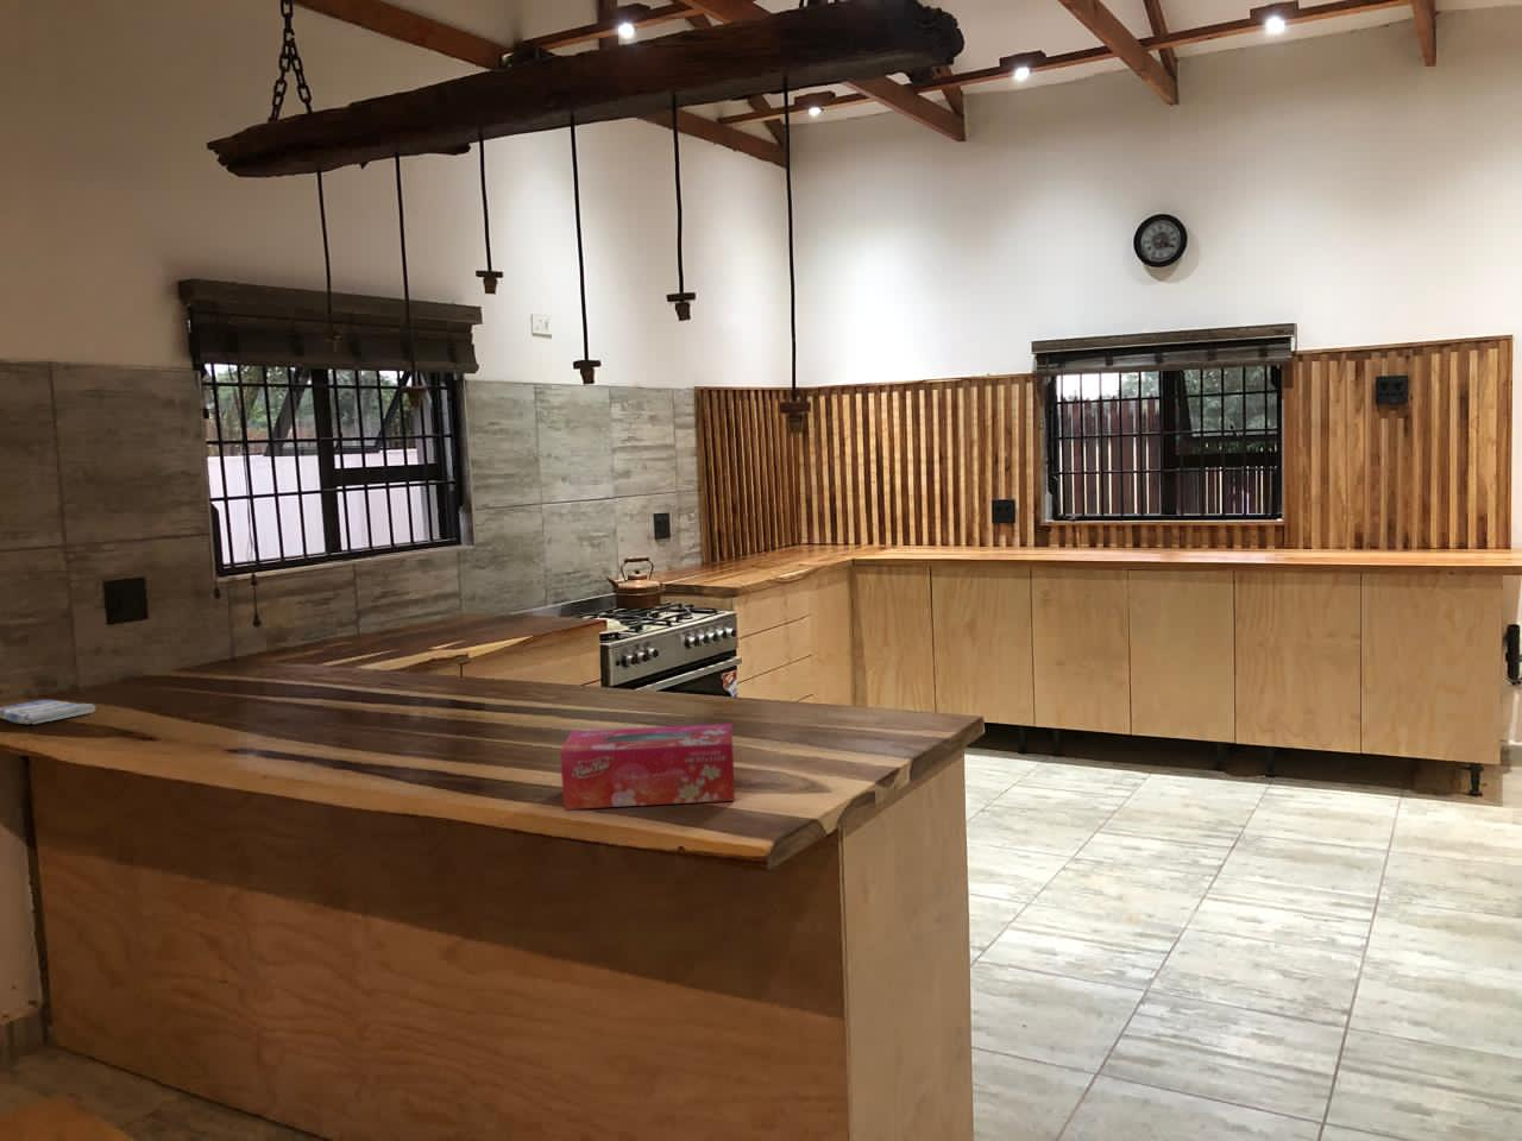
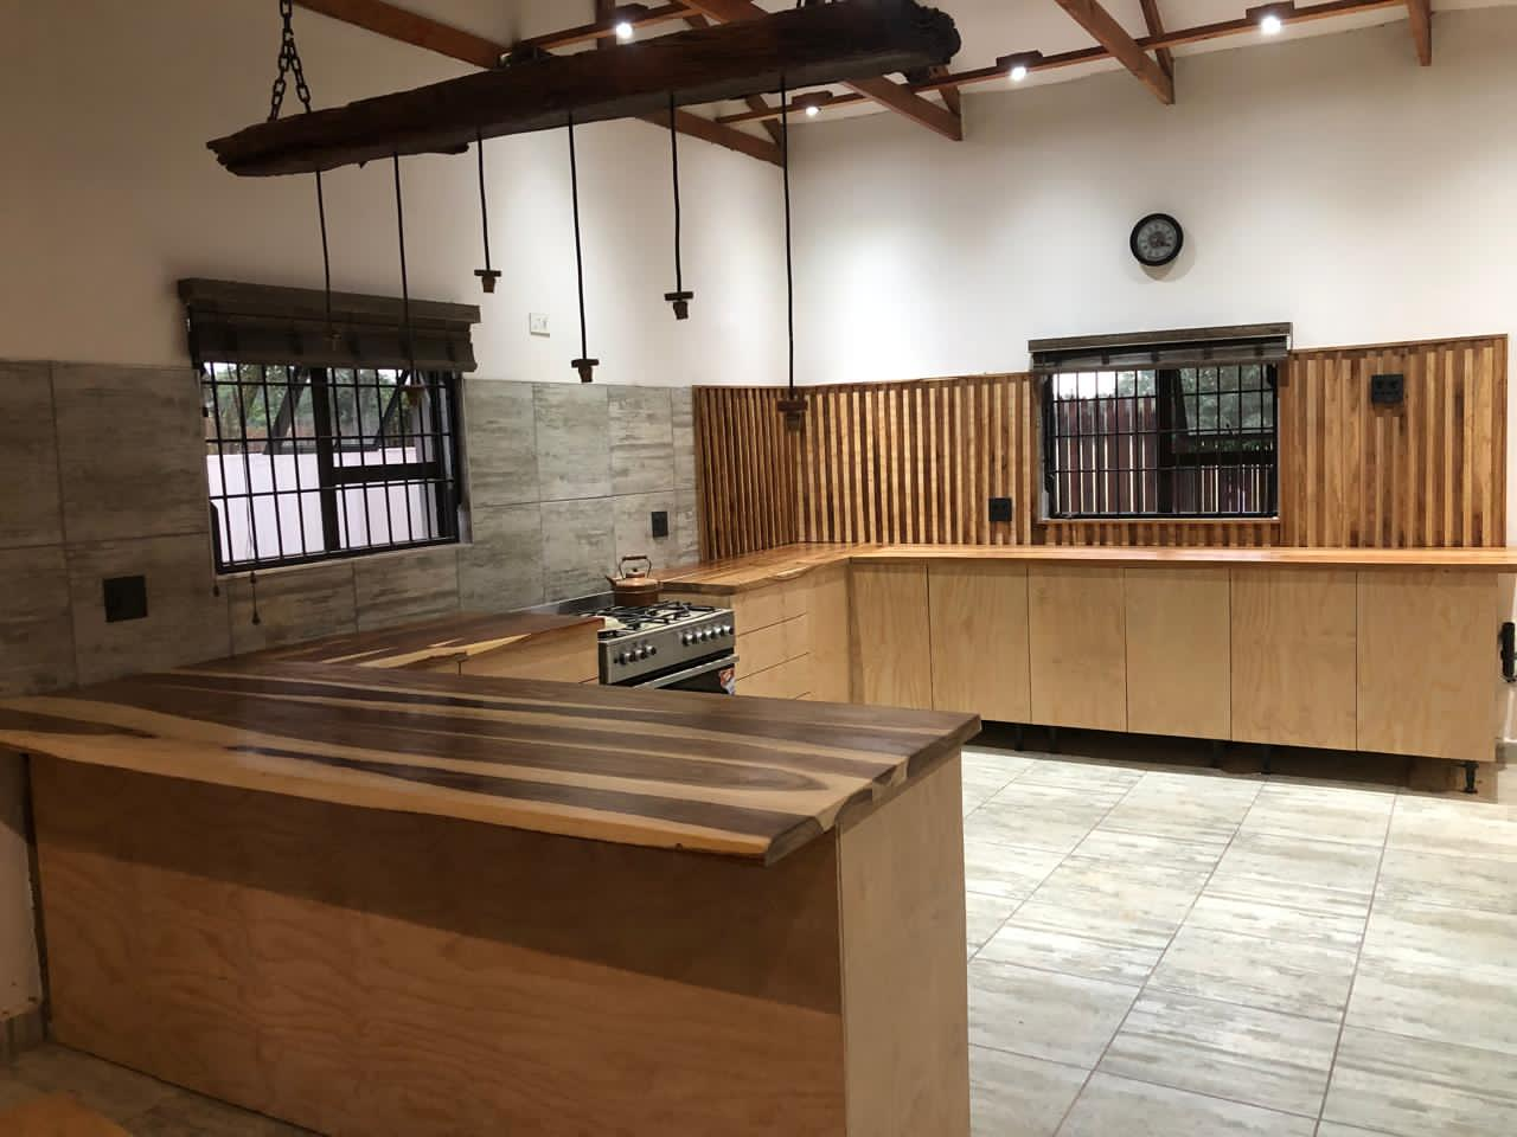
- dish towel (41, 710)
- tissue box (651, 765)
